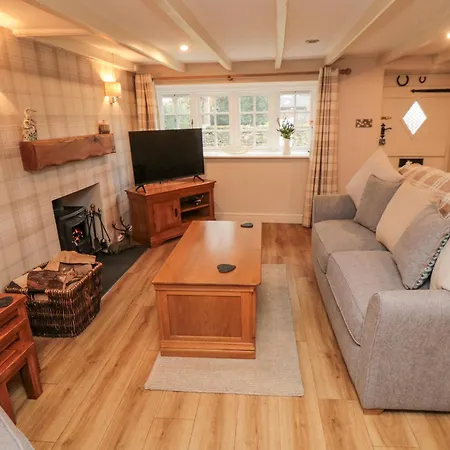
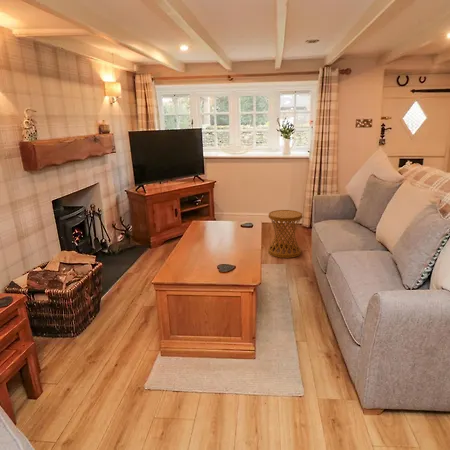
+ side table (284, 233)
